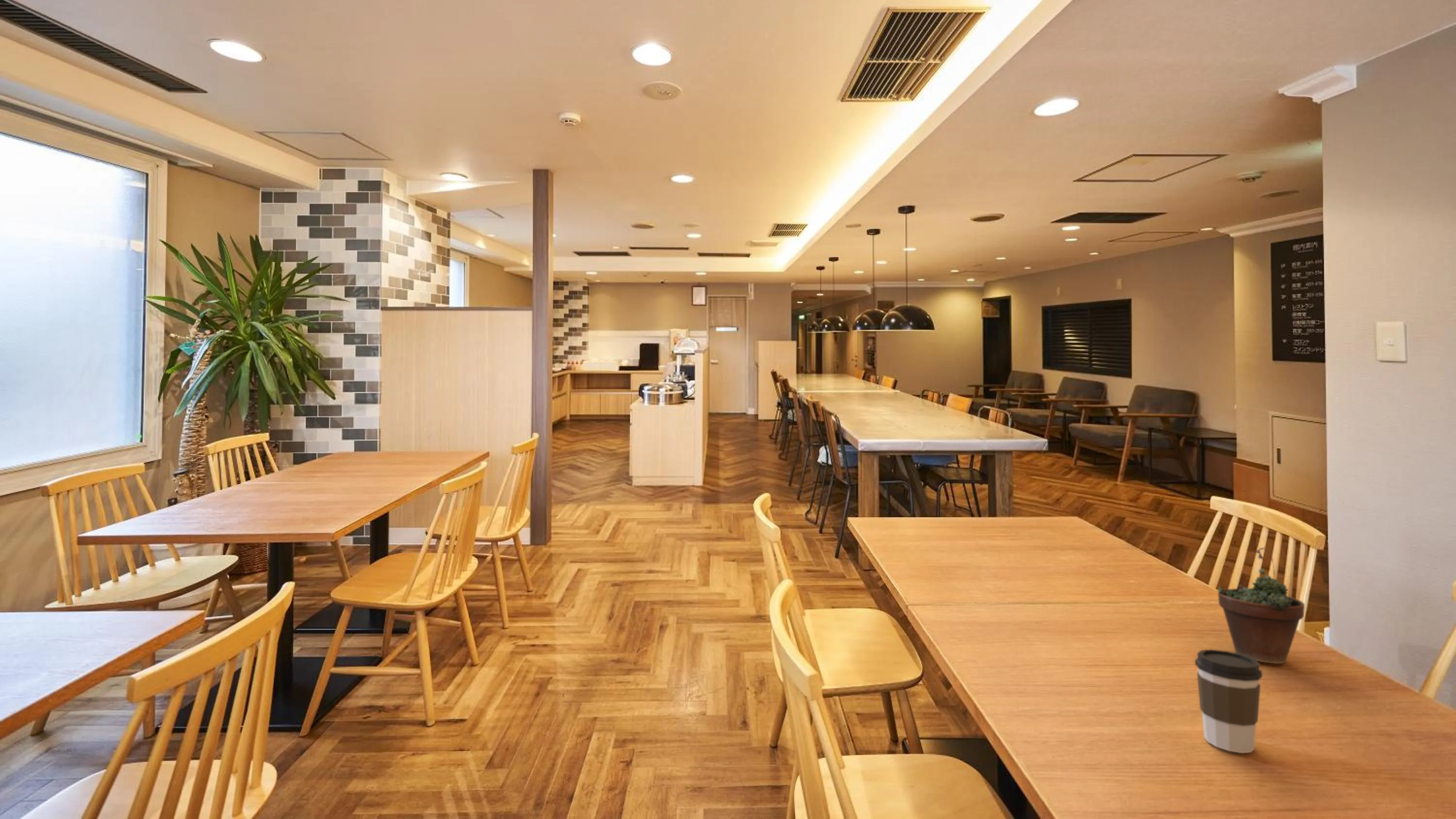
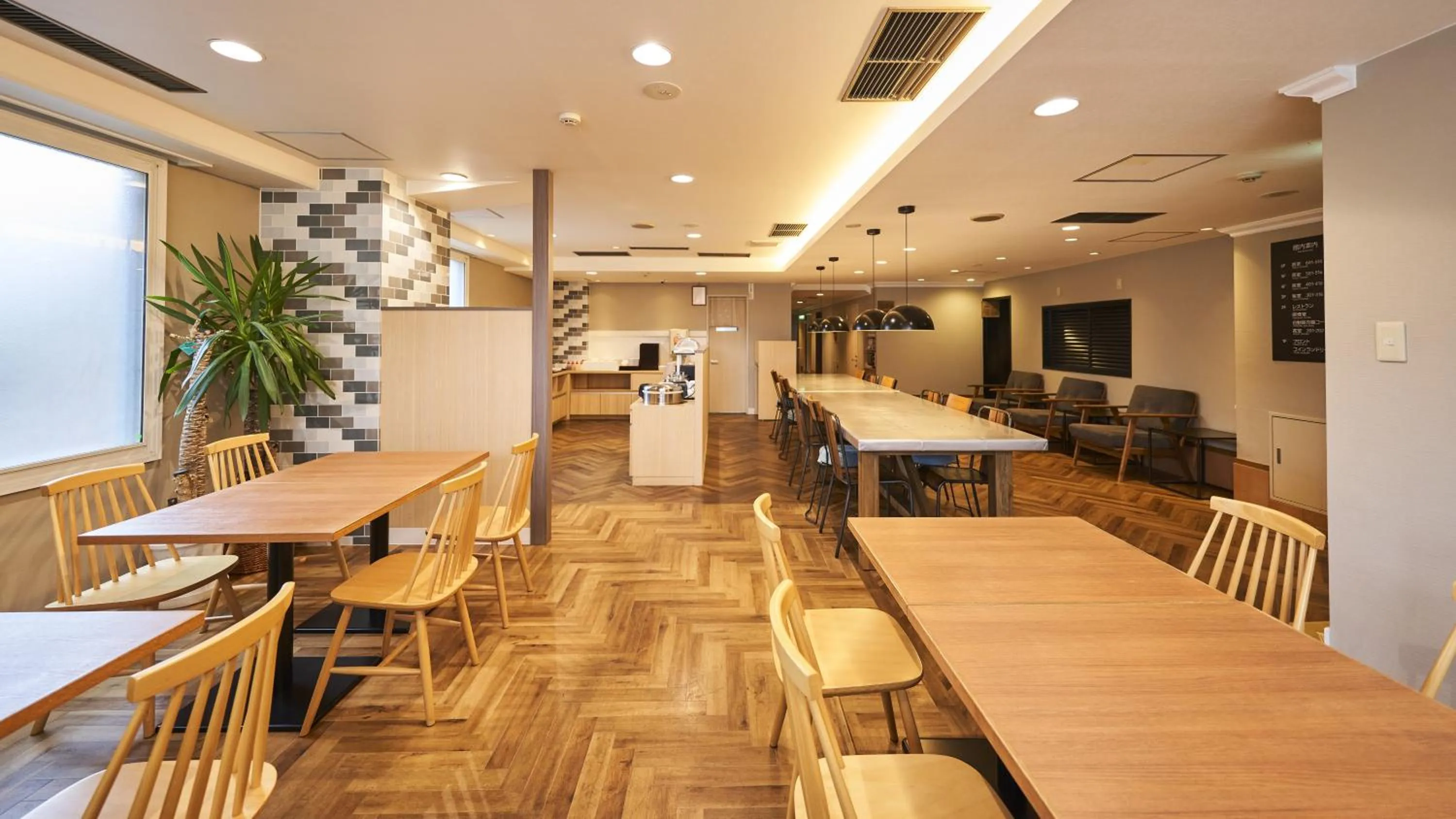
- coffee cup (1228, 700)
- succulent plant (1260, 603)
